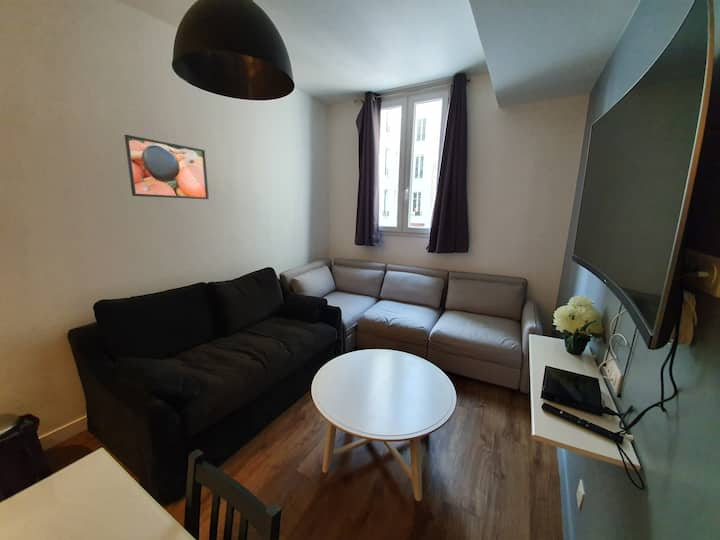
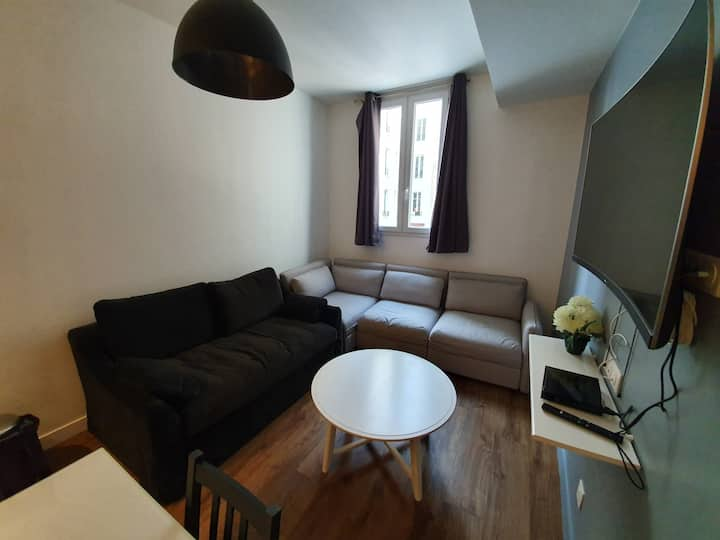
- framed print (171, 171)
